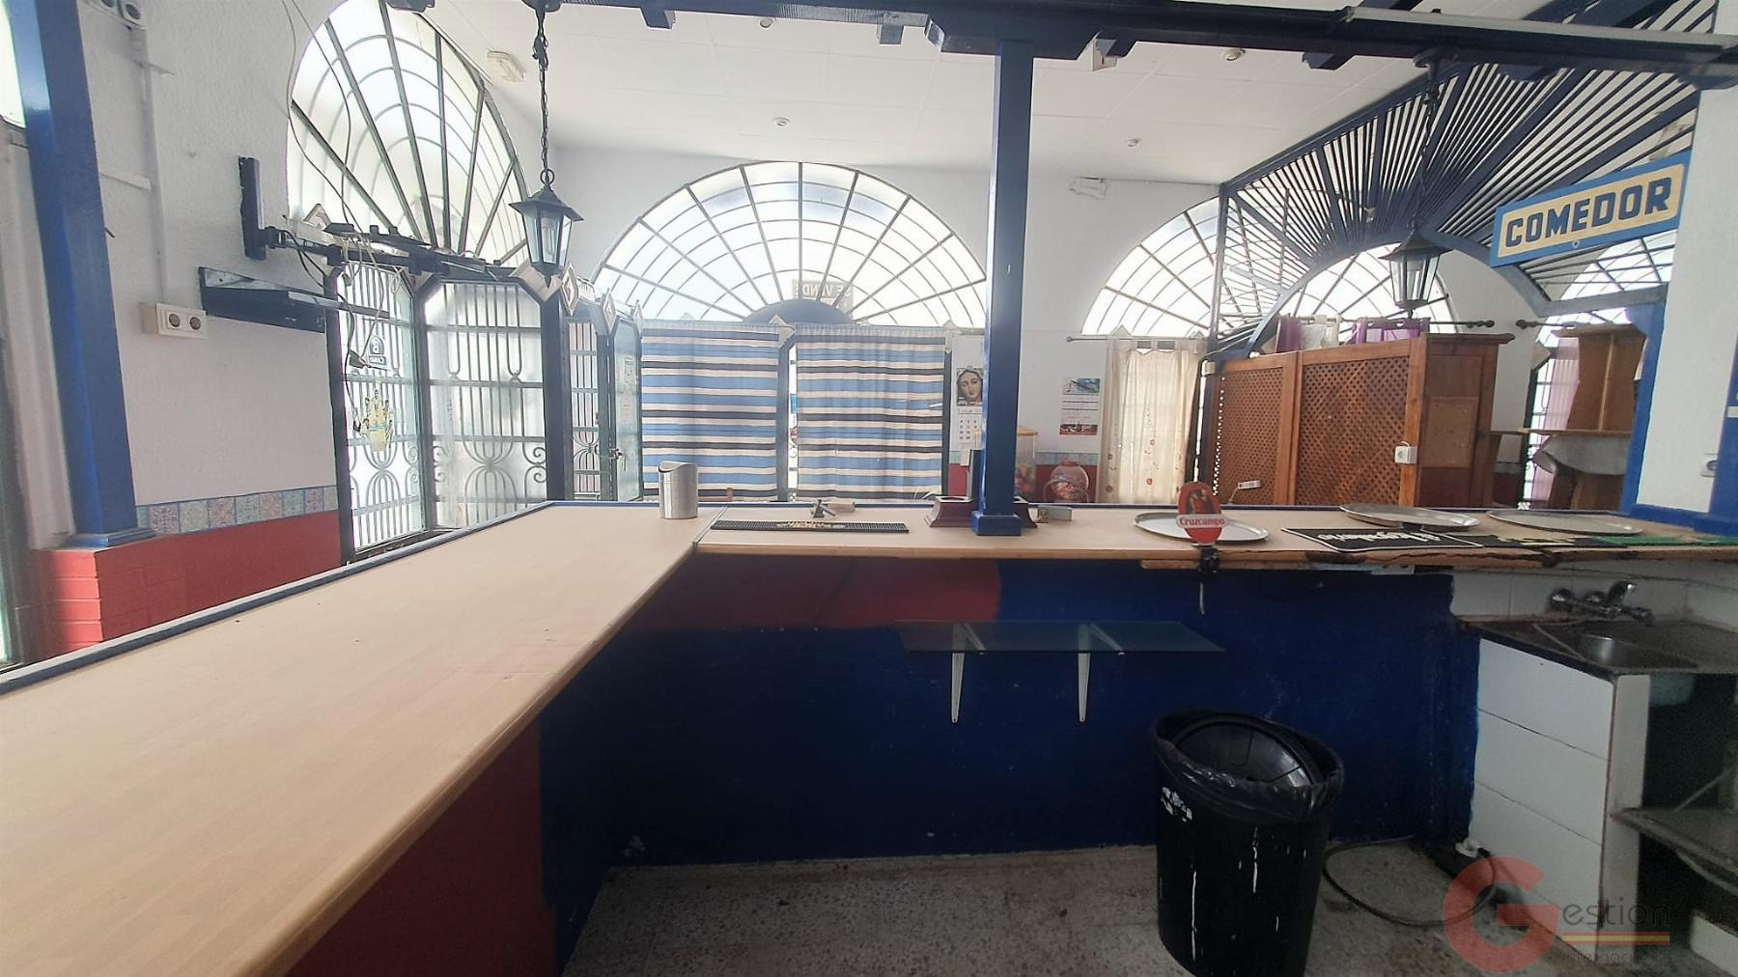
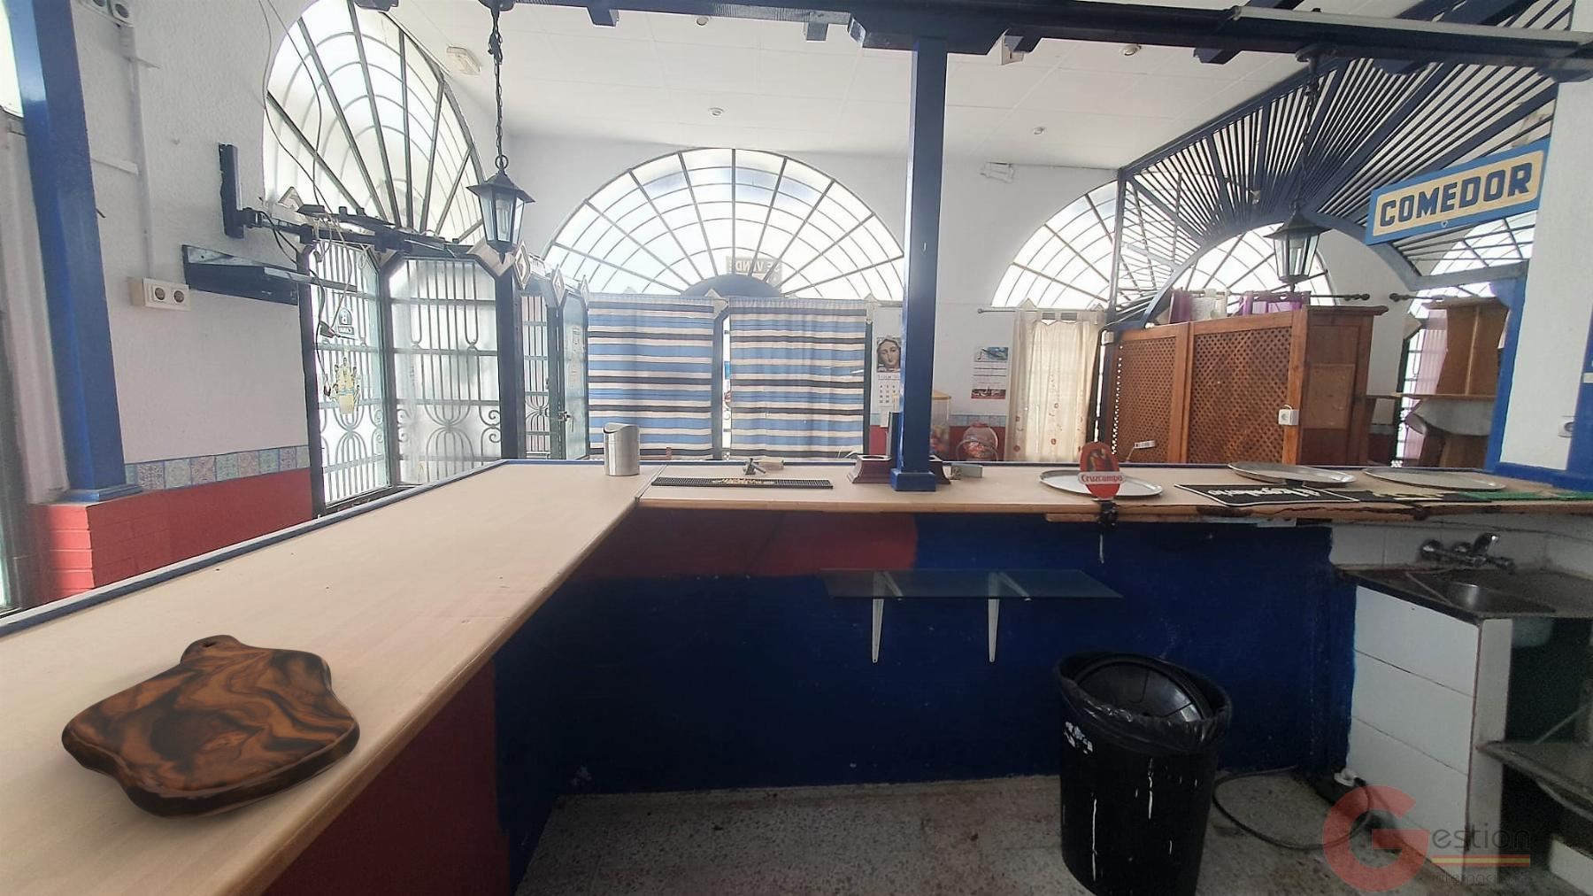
+ cutting board (214, 703)
